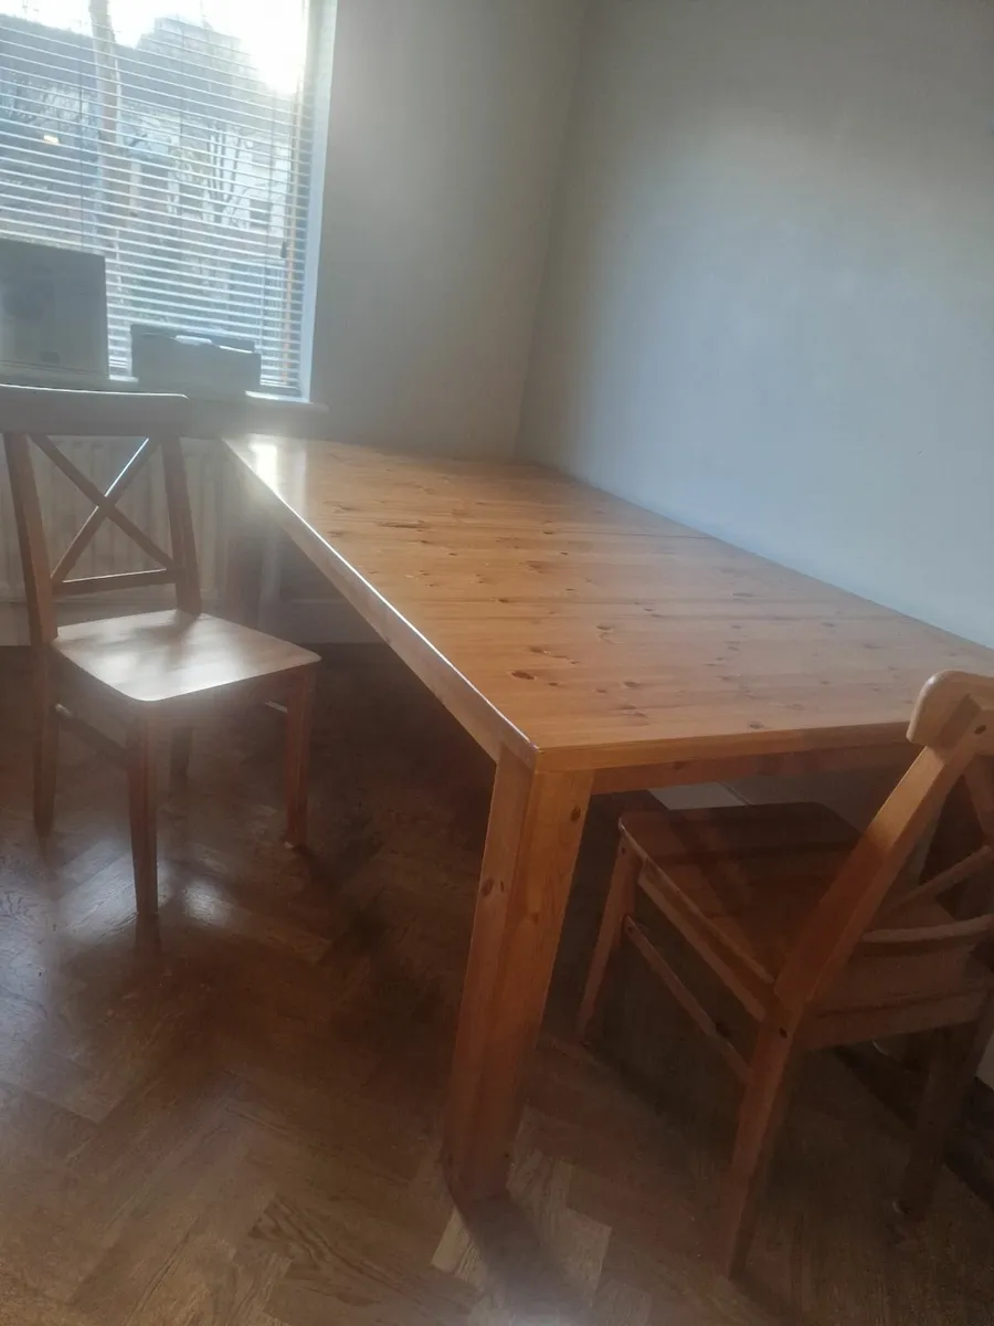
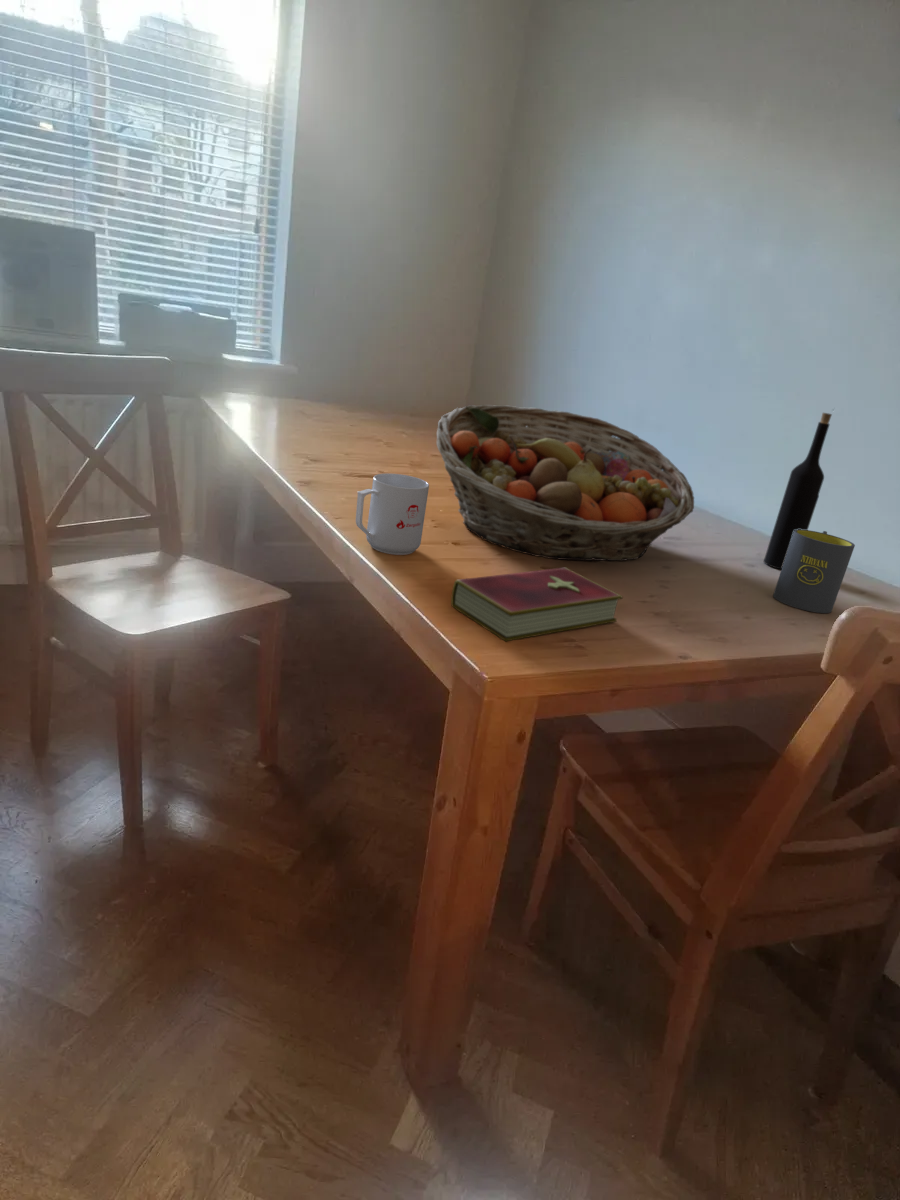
+ fruit basket (561, 481)
+ mug (813, 569)
+ wine bottle (802, 491)
+ mug (388, 515)
+ hardcover book (537, 599)
